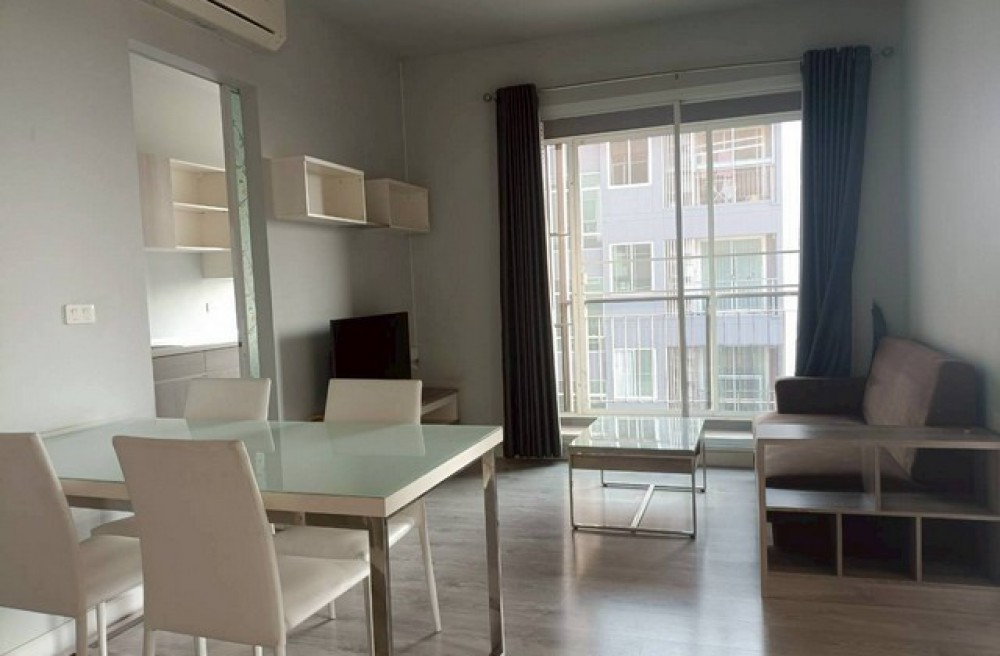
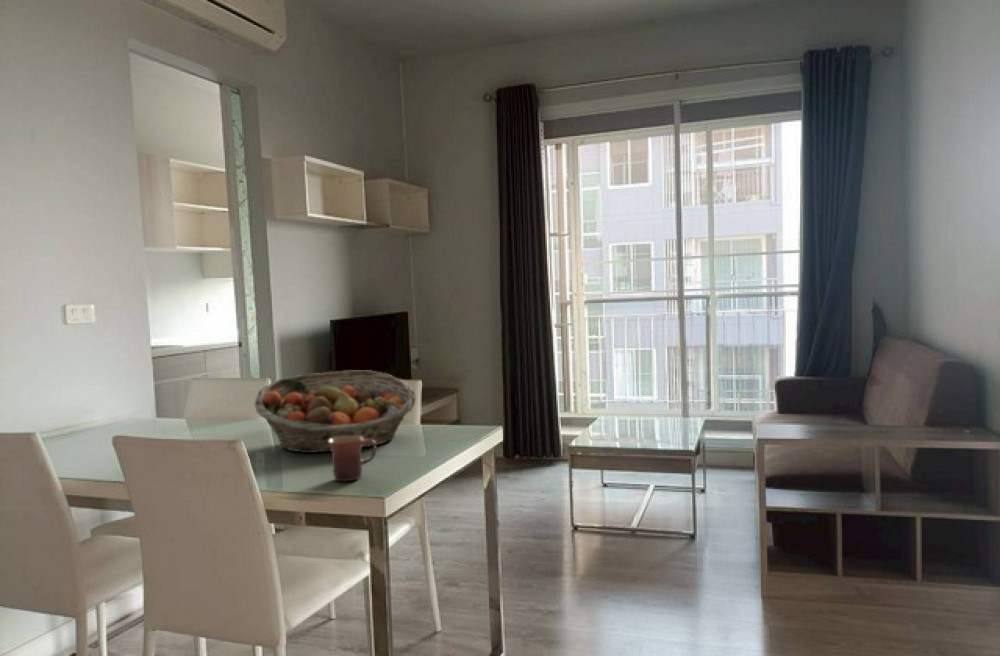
+ fruit basket (337, 409)
+ mug (353, 458)
